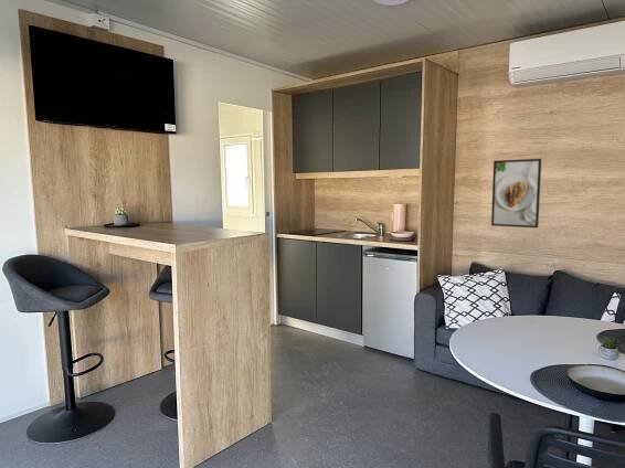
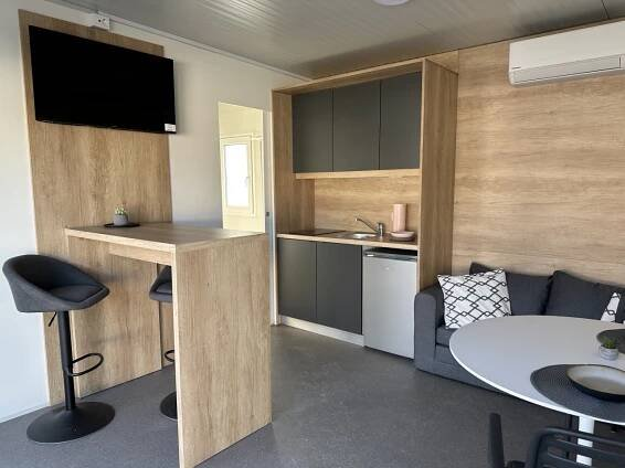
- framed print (515, 193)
